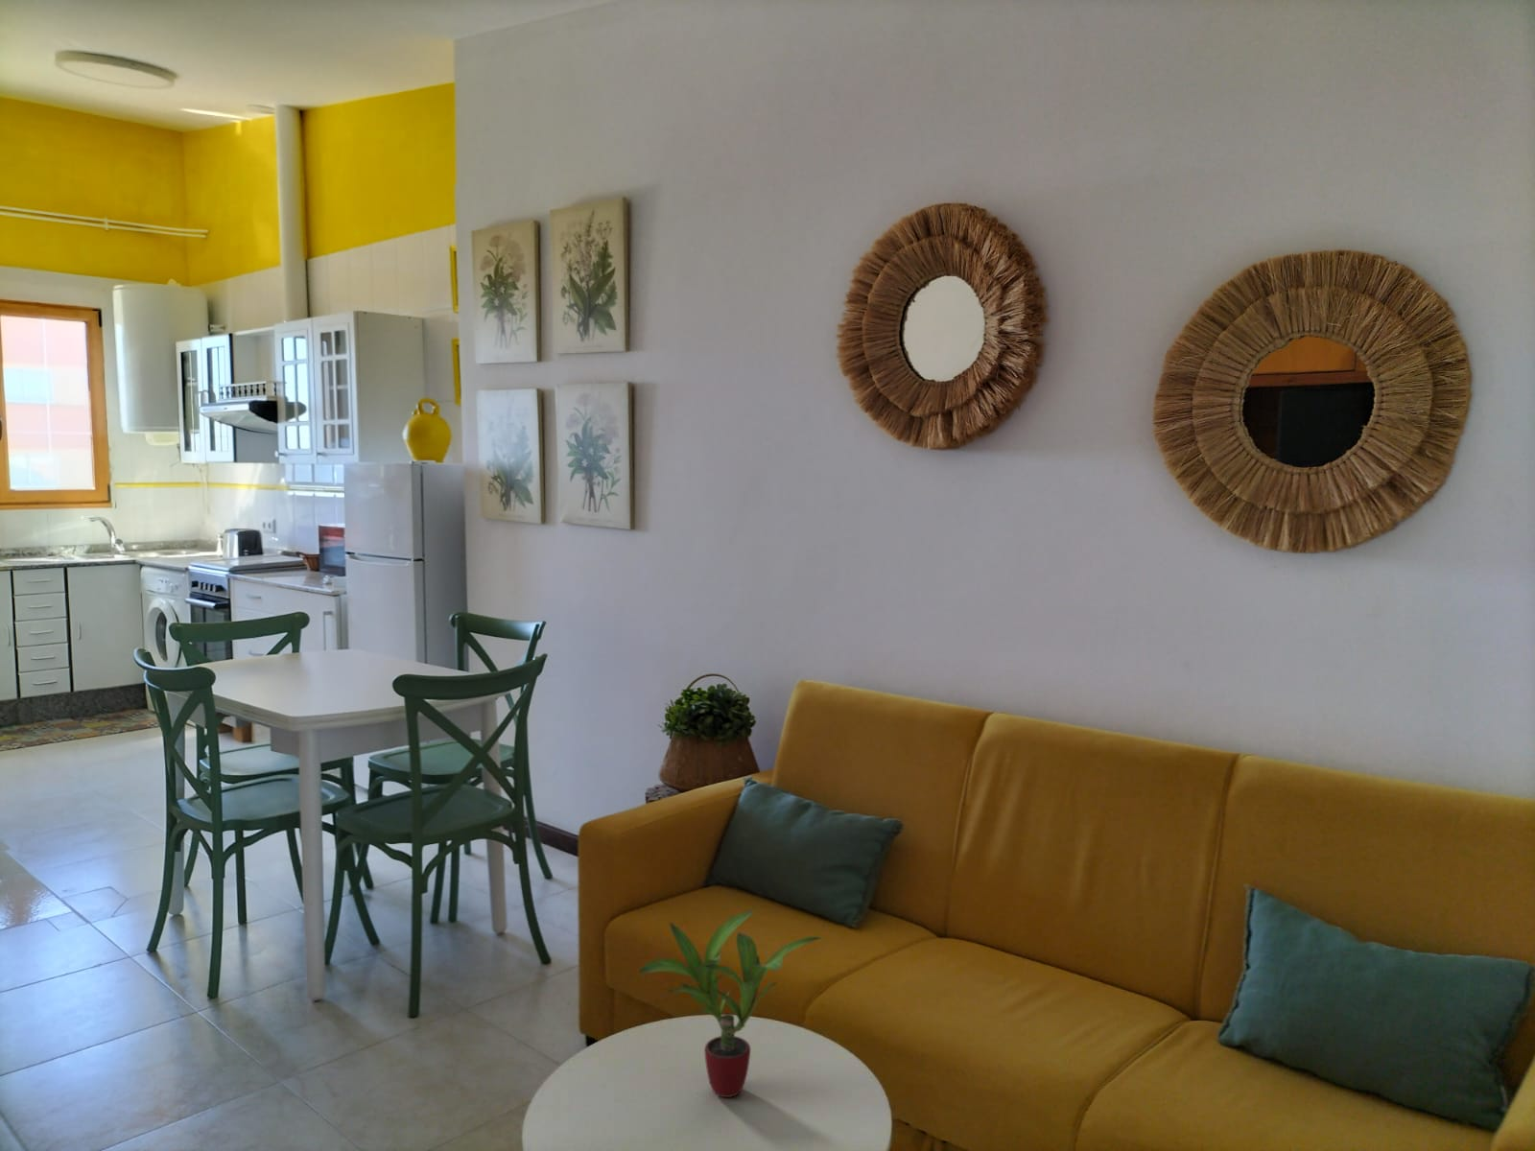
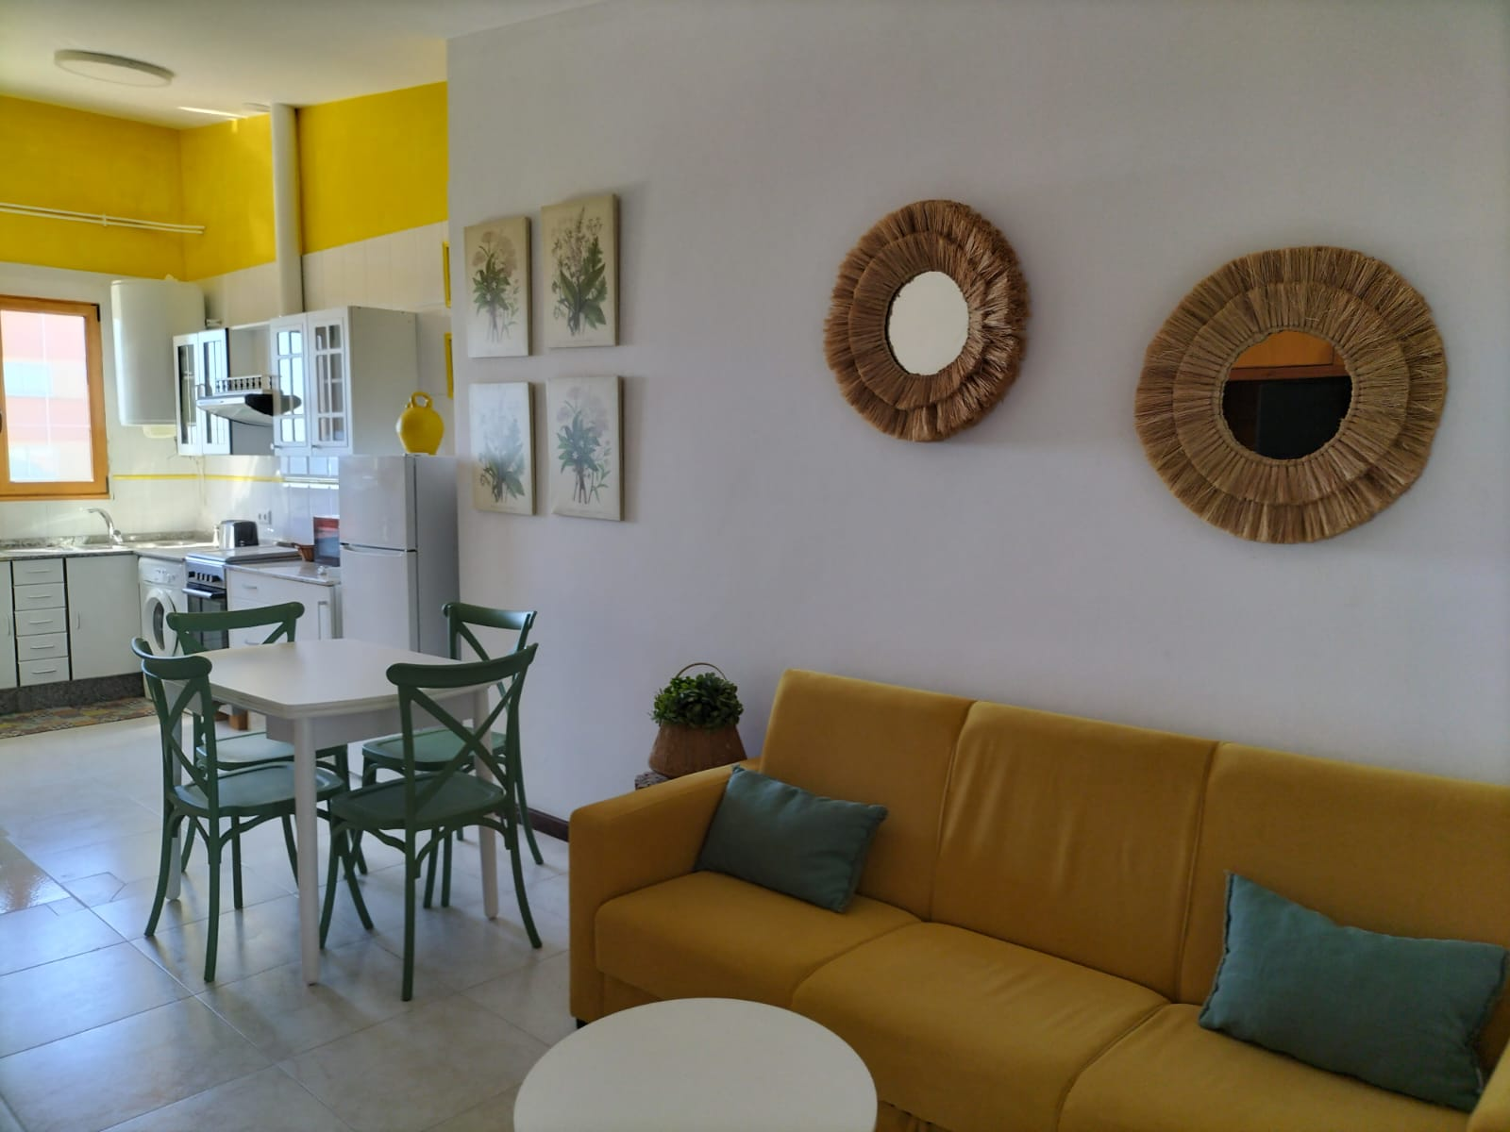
- potted plant (731, 1018)
